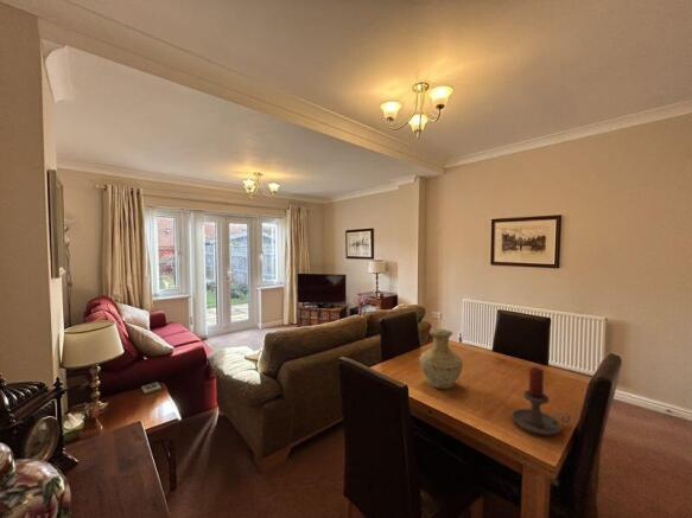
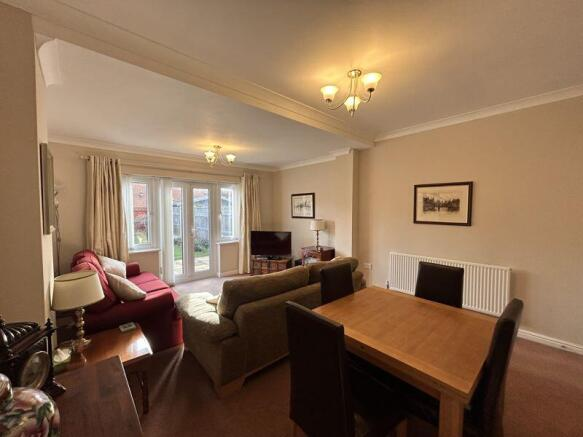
- vase (440, 357)
- candle holder (541, 396)
